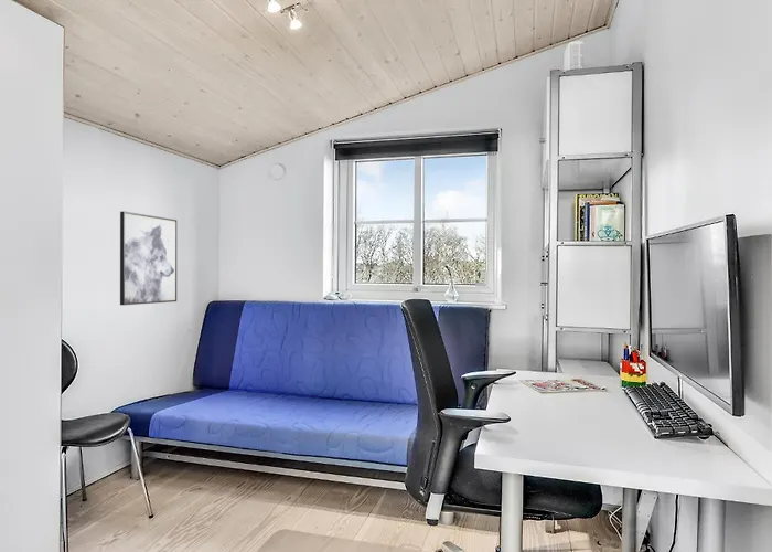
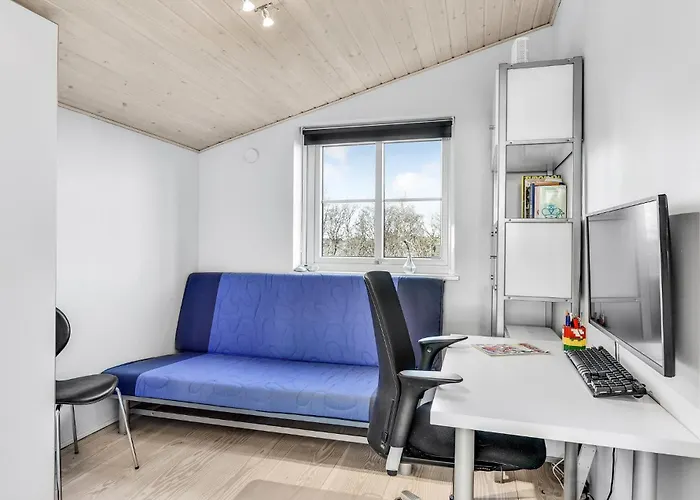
- wall art (150, 259)
